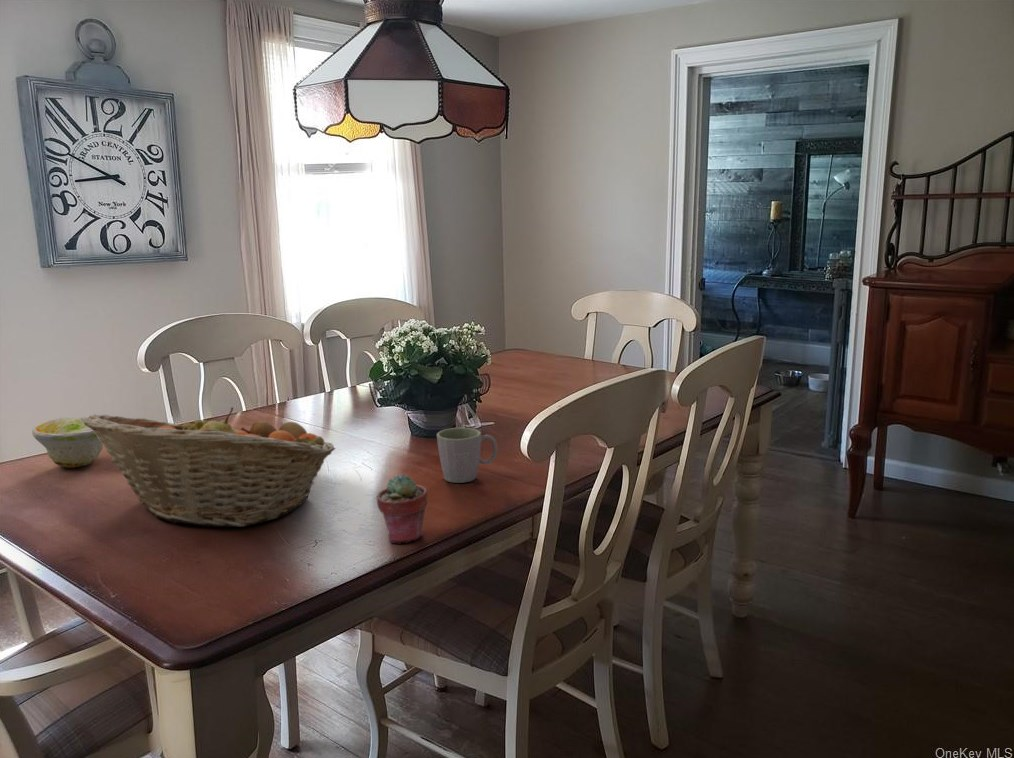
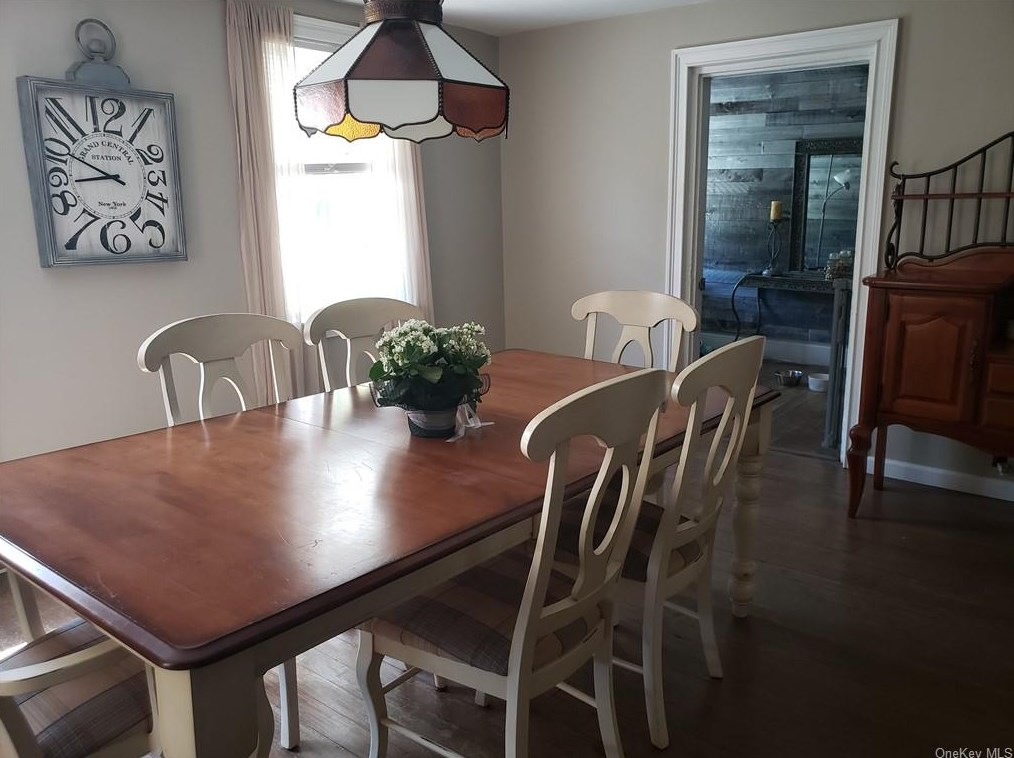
- fruit basket (213, 453)
- mug (467, 454)
- potted succulent (402, 505)
- bowl (75, 442)
